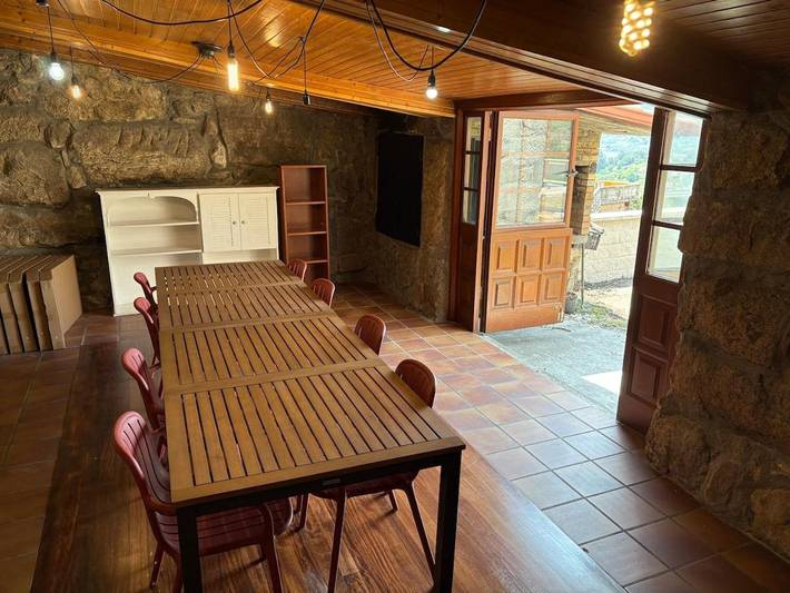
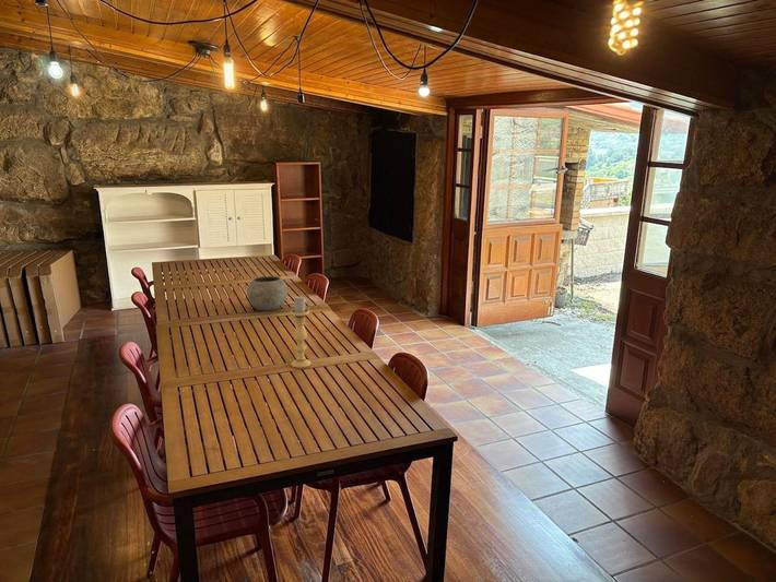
+ candle holder (299, 330)
+ bowl (267, 293)
